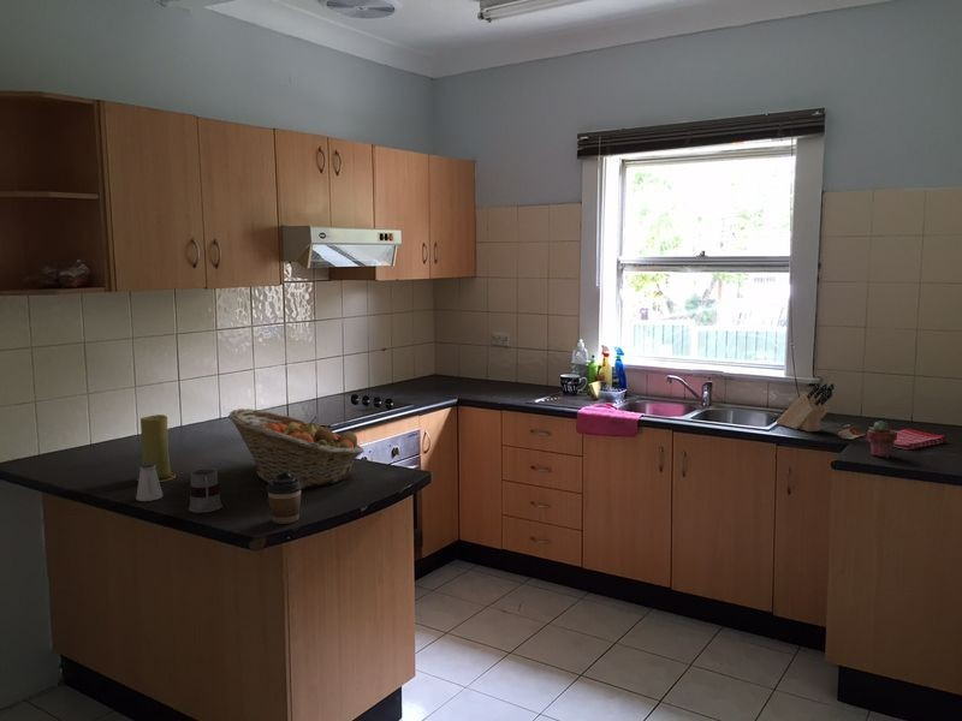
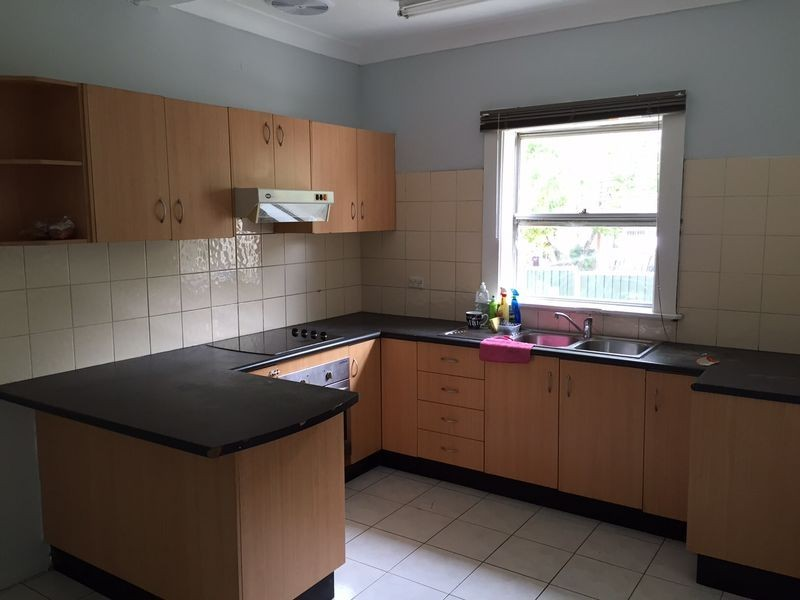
- candle (154, 447)
- fruit basket (296, 442)
- potted succulent (881, 437)
- saltshaker (148, 481)
- knife block (806, 404)
- coffee cup (284, 497)
- dish towel (905, 437)
- mug (204, 490)
